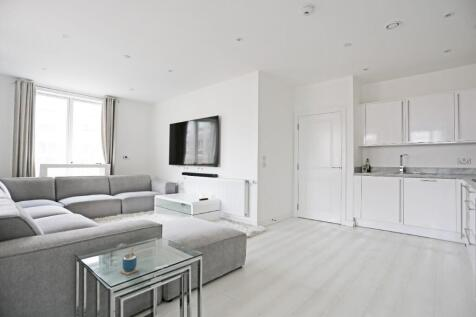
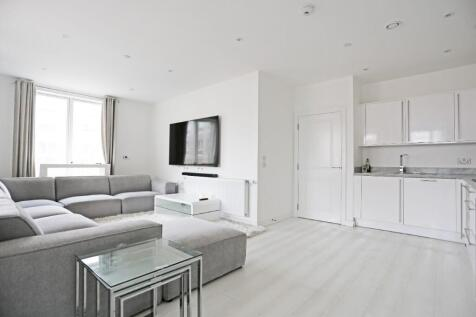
- cup (129, 259)
